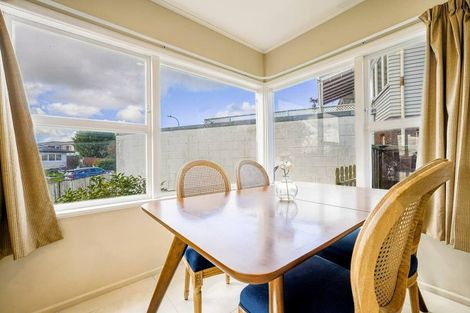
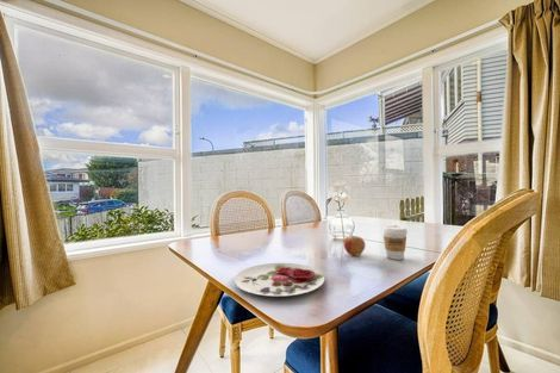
+ coffee cup (394, 241)
+ fruit (354, 244)
+ plate (279, 275)
